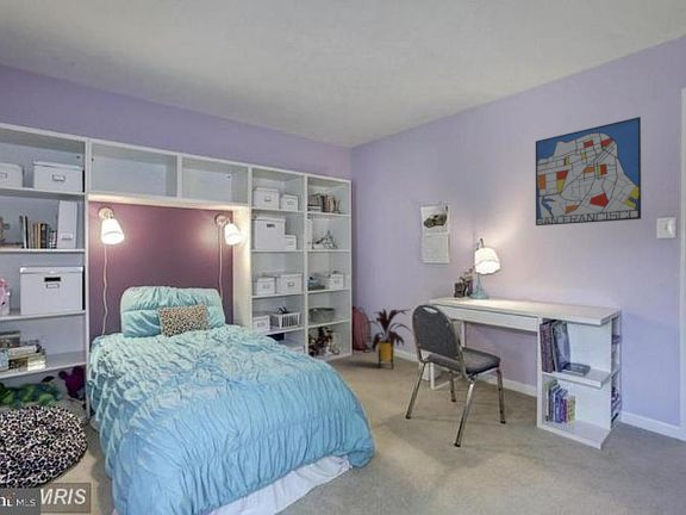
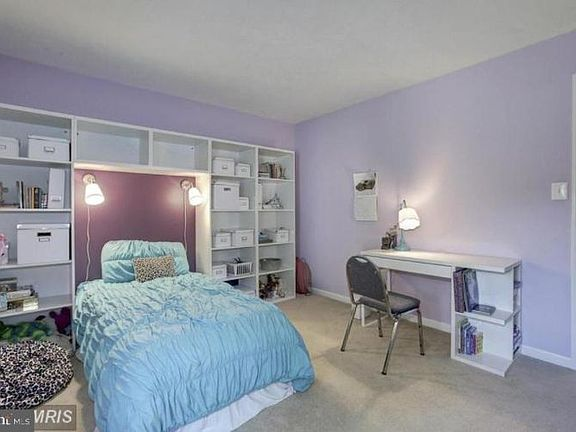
- wall art (582, 176)
- house plant (387, 336)
